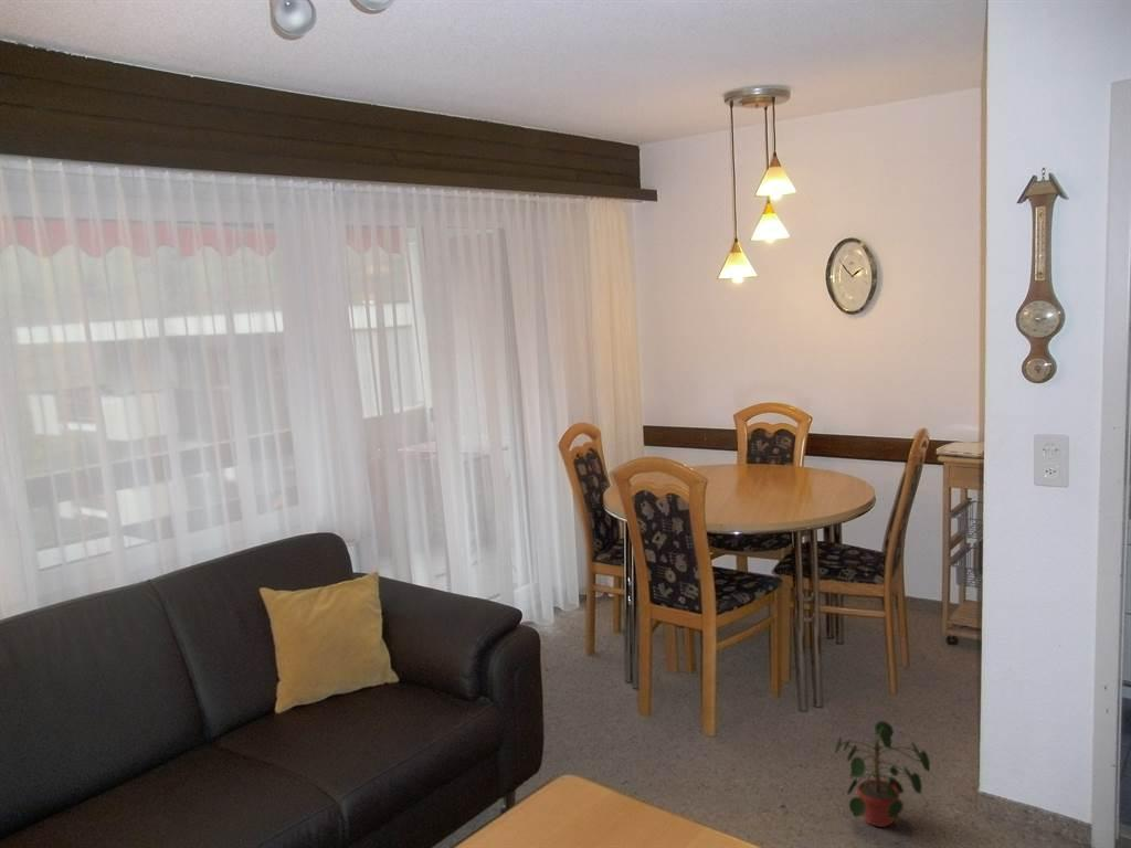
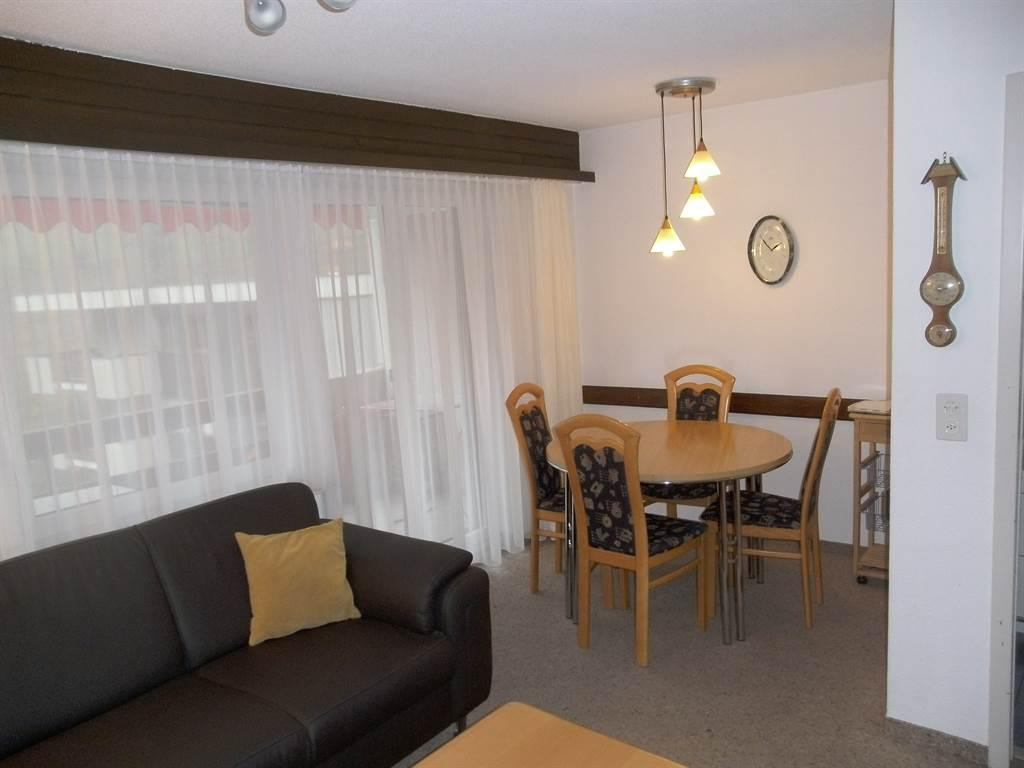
- potted plant (882, 767)
